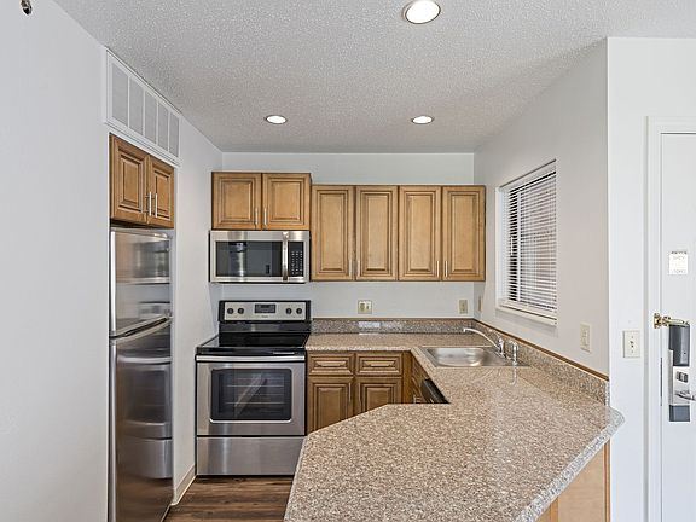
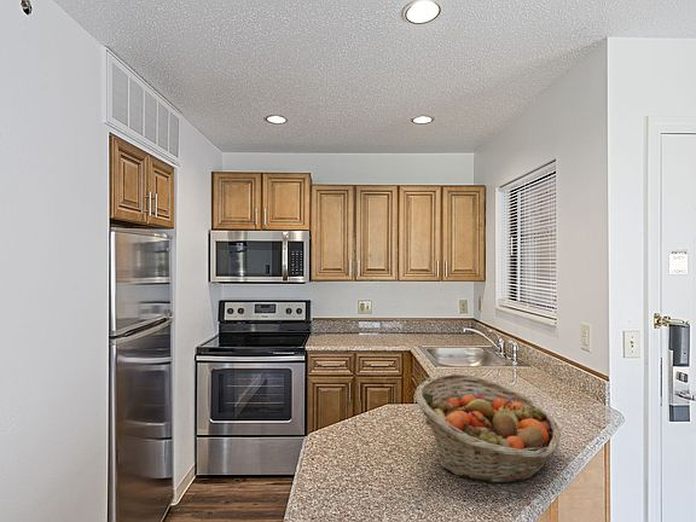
+ fruit basket (486, 422)
